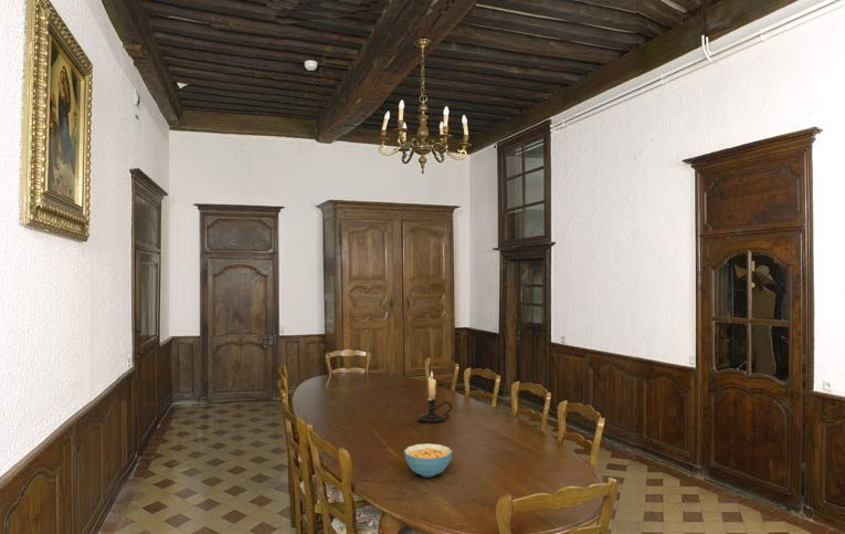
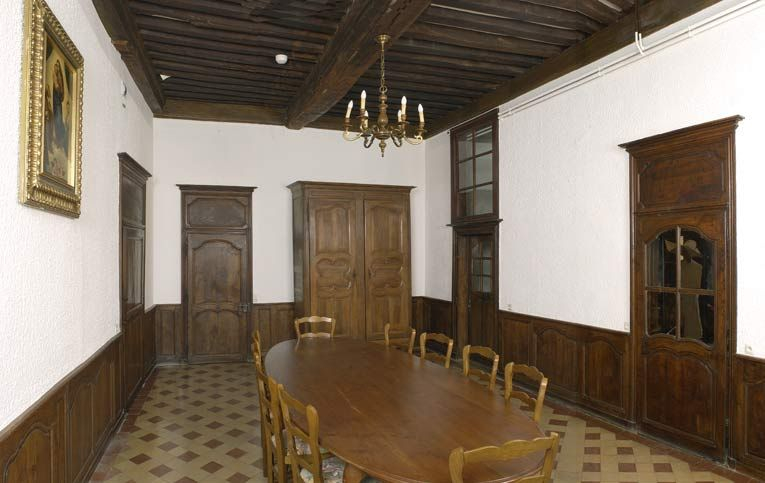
- cereal bowl (427, 462)
- candle holder (435, 394)
